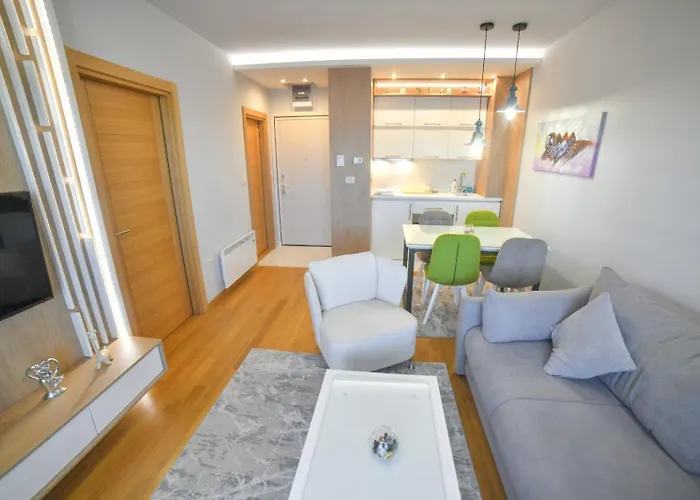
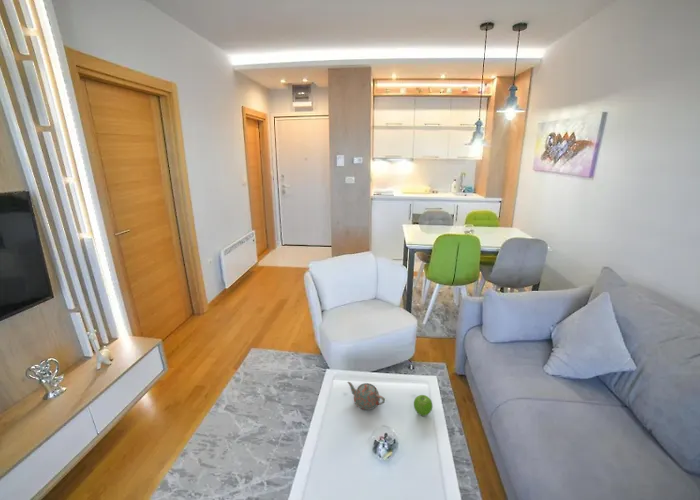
+ teapot (365, 394)
+ fruit (422, 405)
